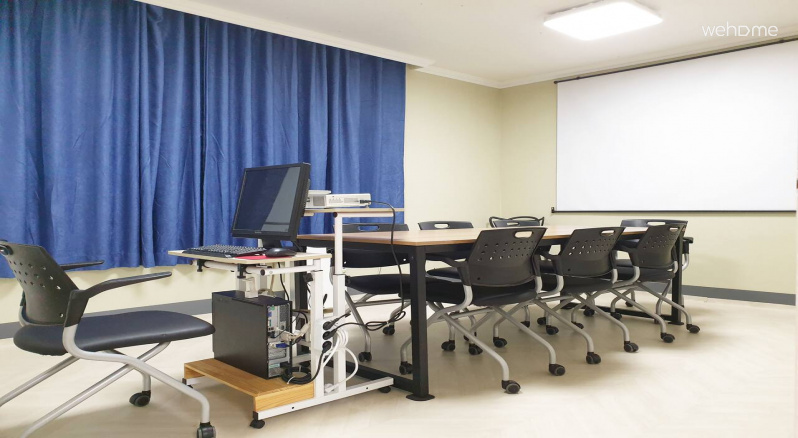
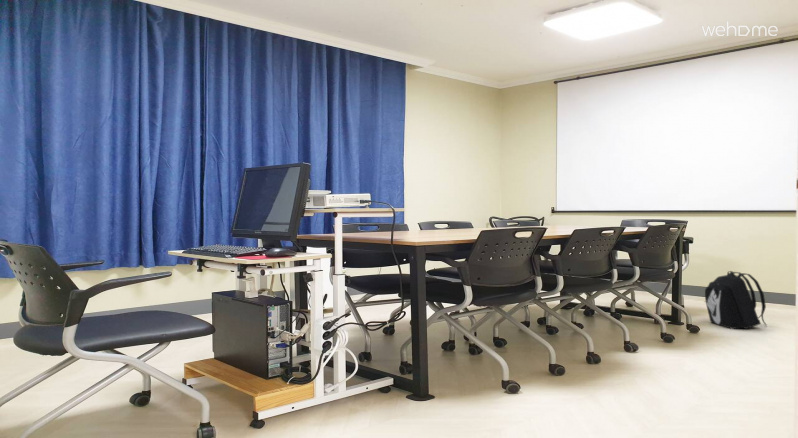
+ backpack (736, 298)
